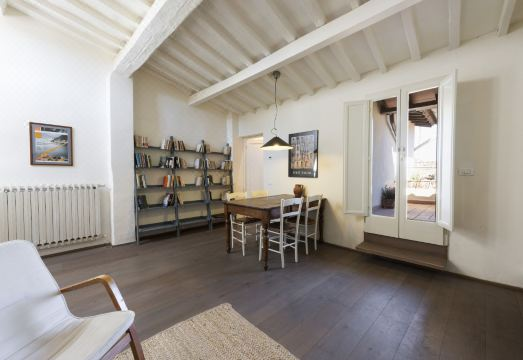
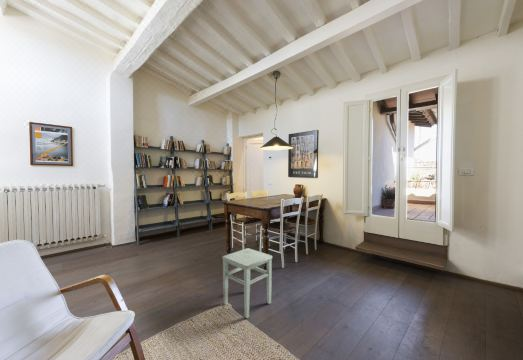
+ stool (247, 279)
